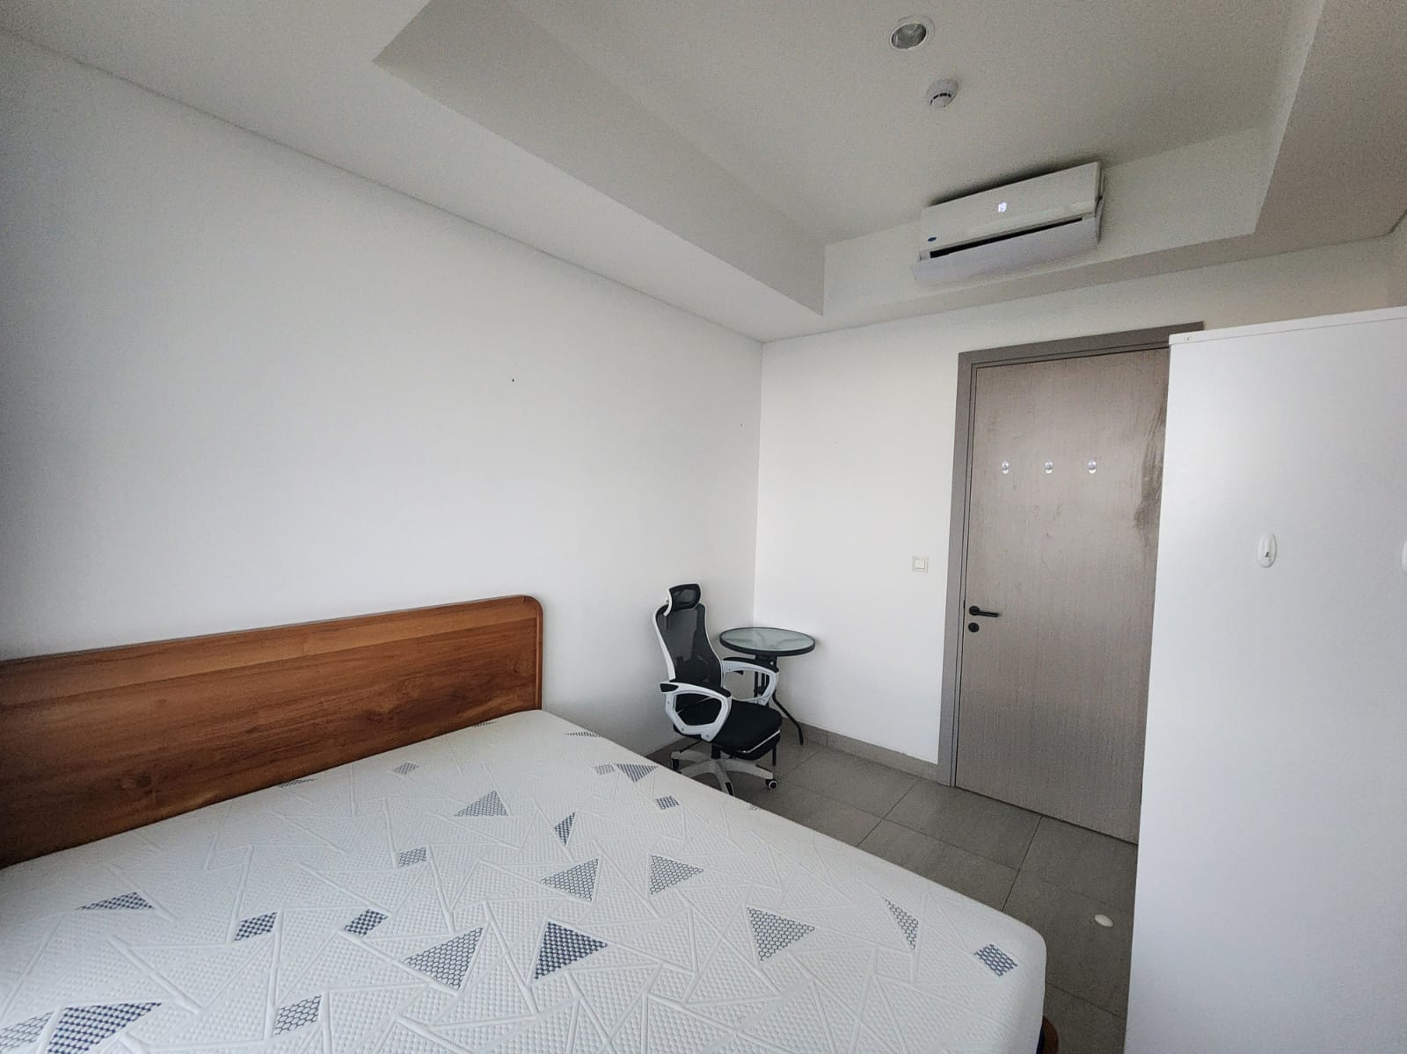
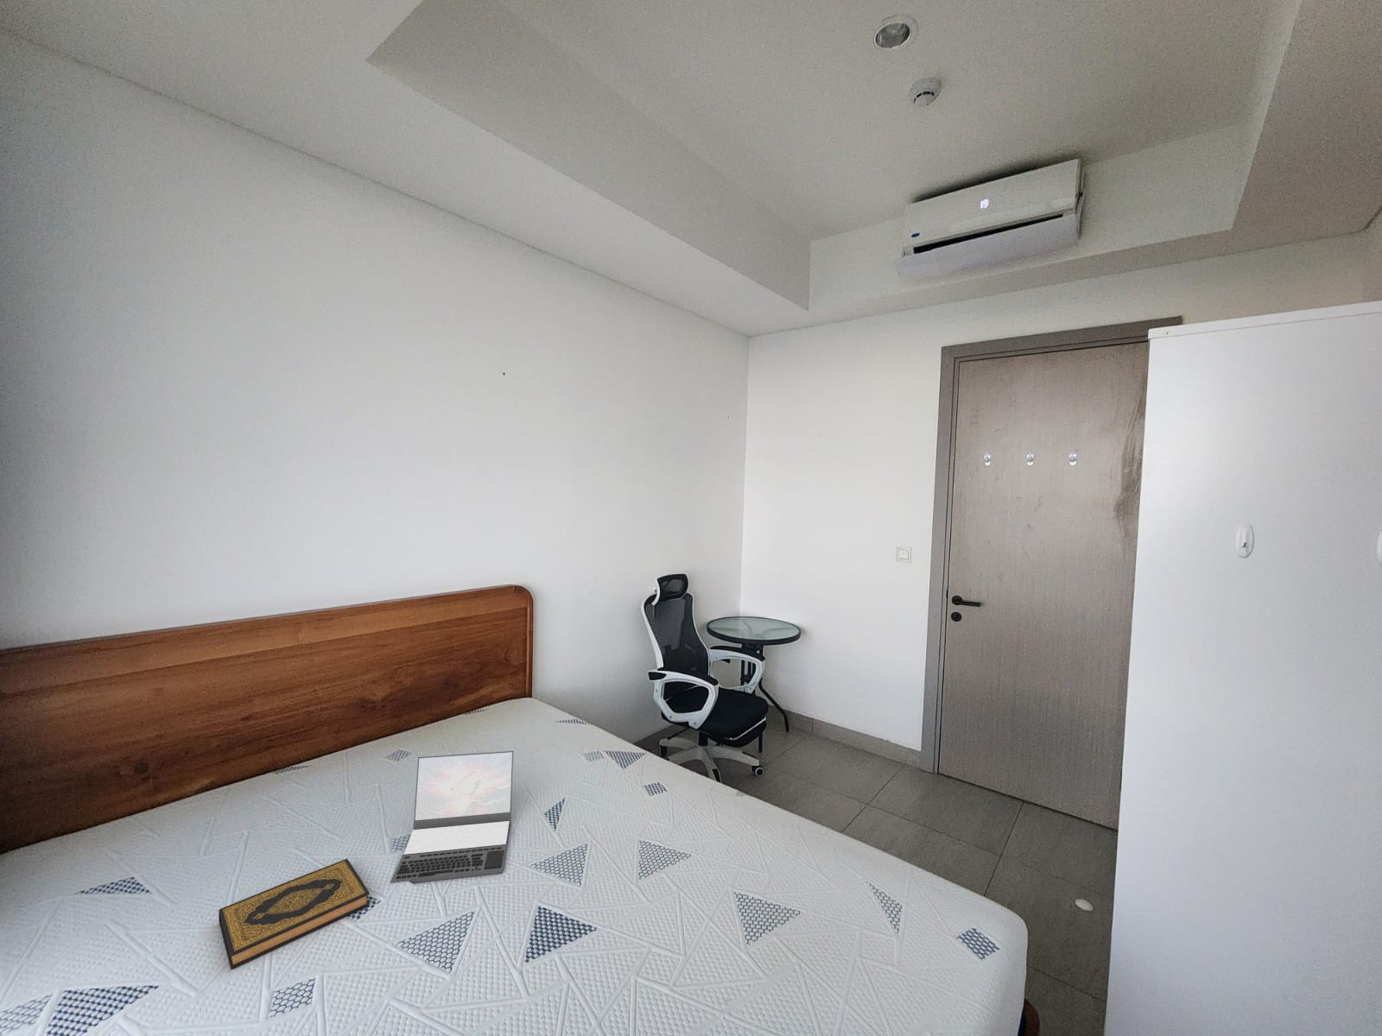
+ laptop (458, 811)
+ hardback book (295, 906)
